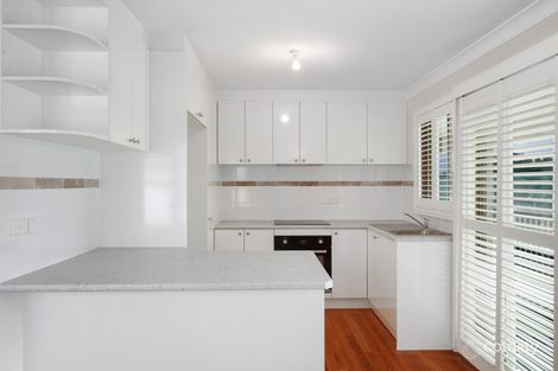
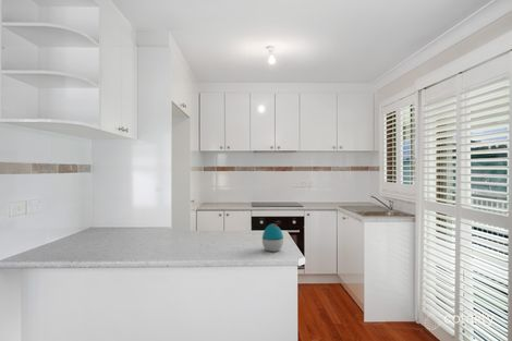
+ decorative egg (272, 236)
